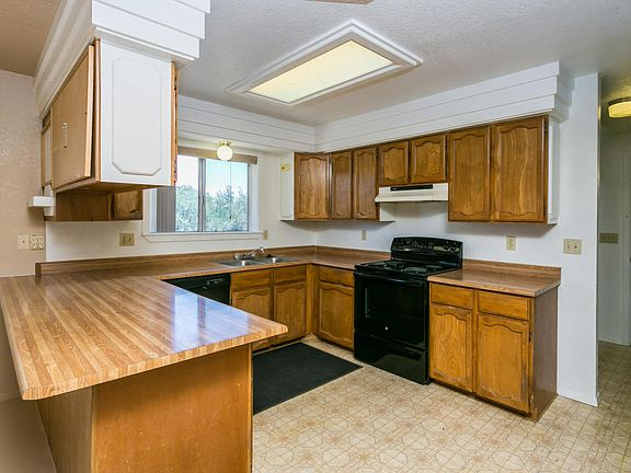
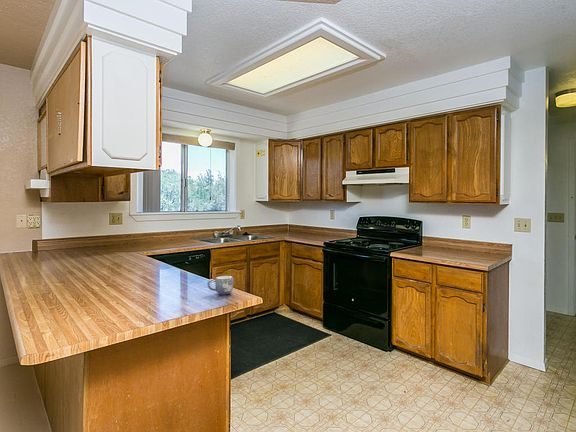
+ mug (220, 285)
